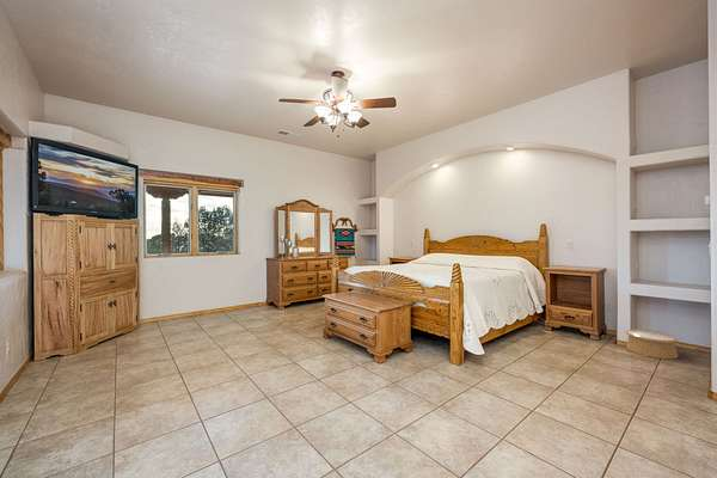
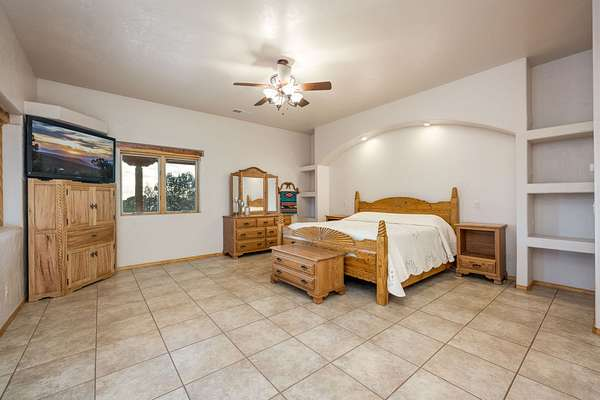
- woven basket (650, 343)
